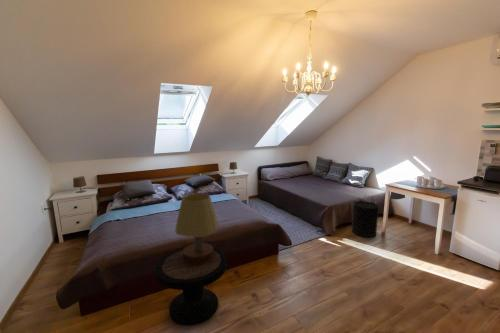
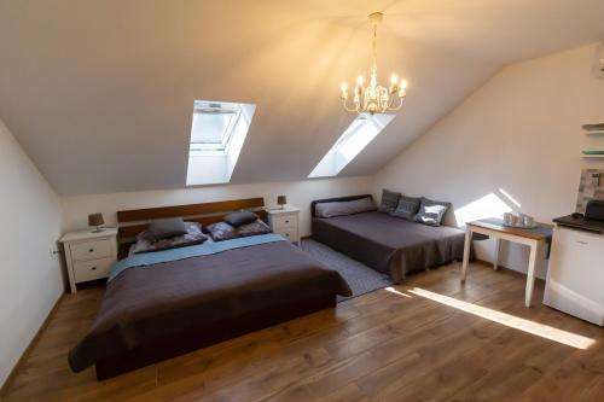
- table lamp (197, 226)
- side table (193, 284)
- trash can (364, 218)
